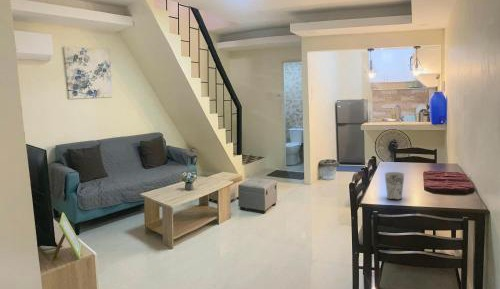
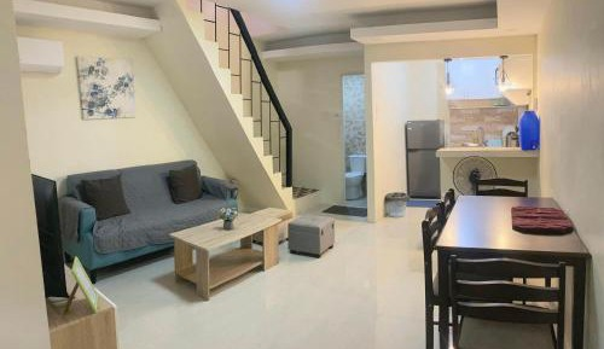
- cup (394, 185)
